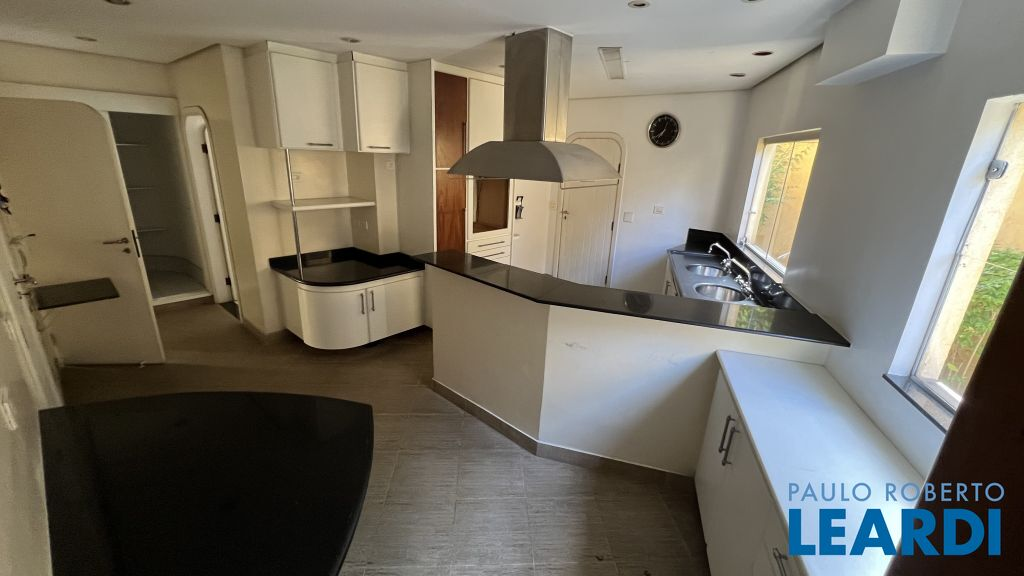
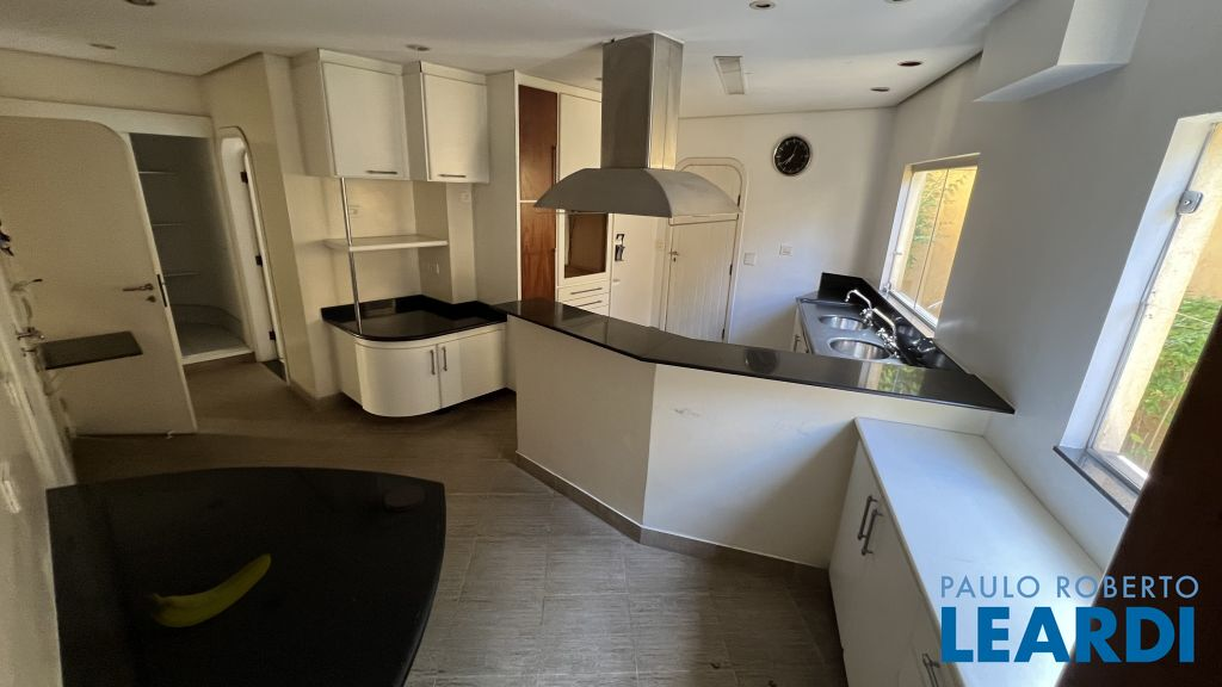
+ coaster (405, 497)
+ fruit (215, 587)
